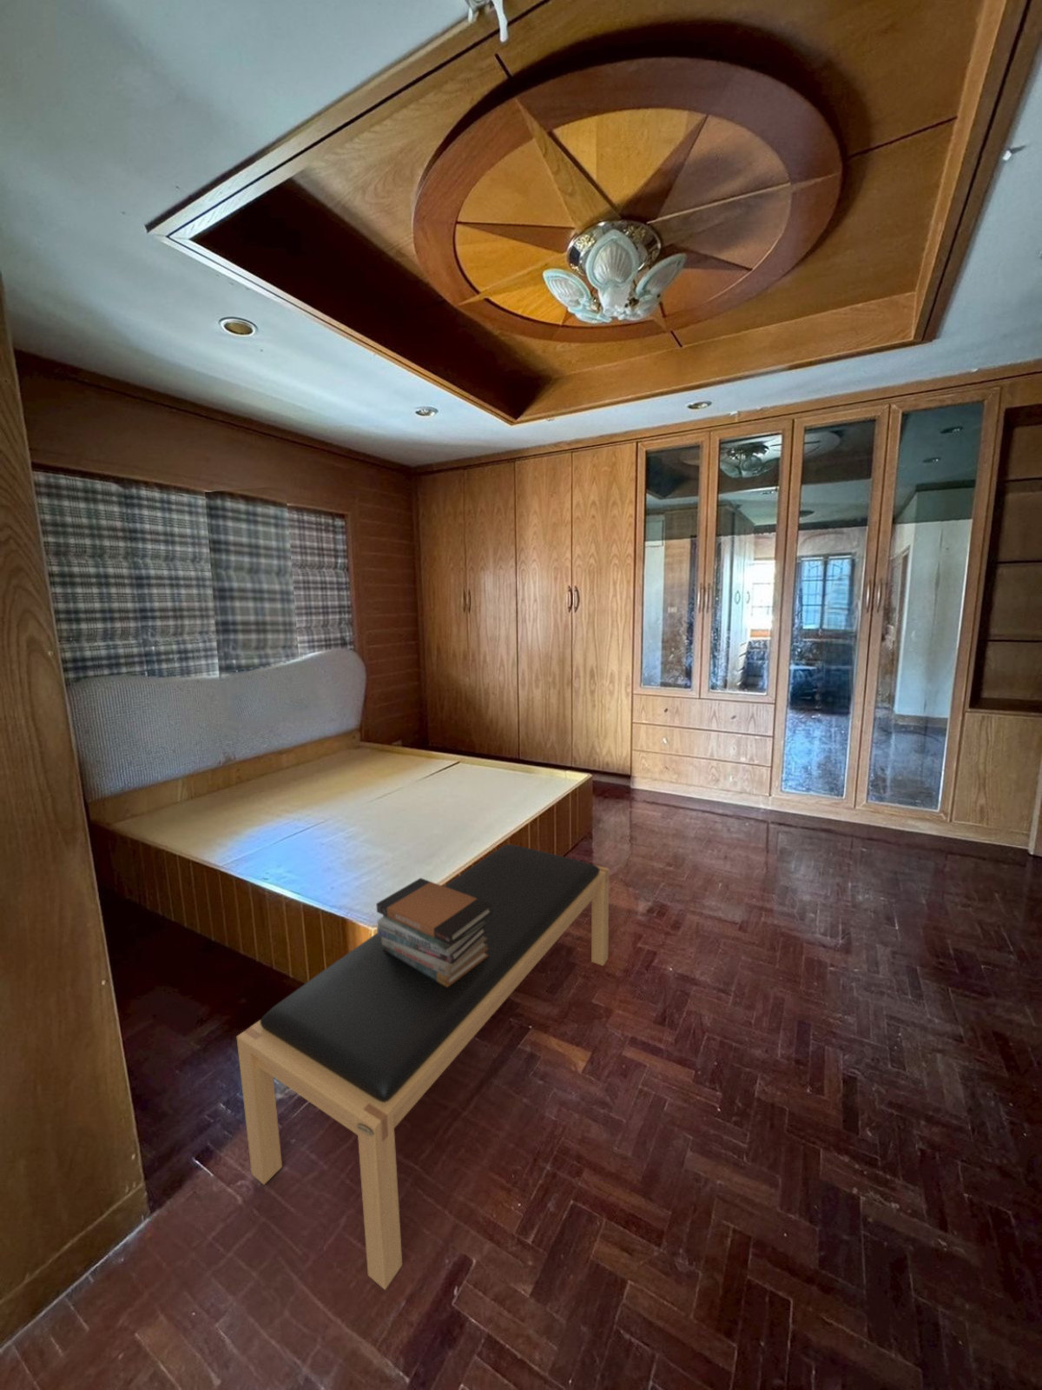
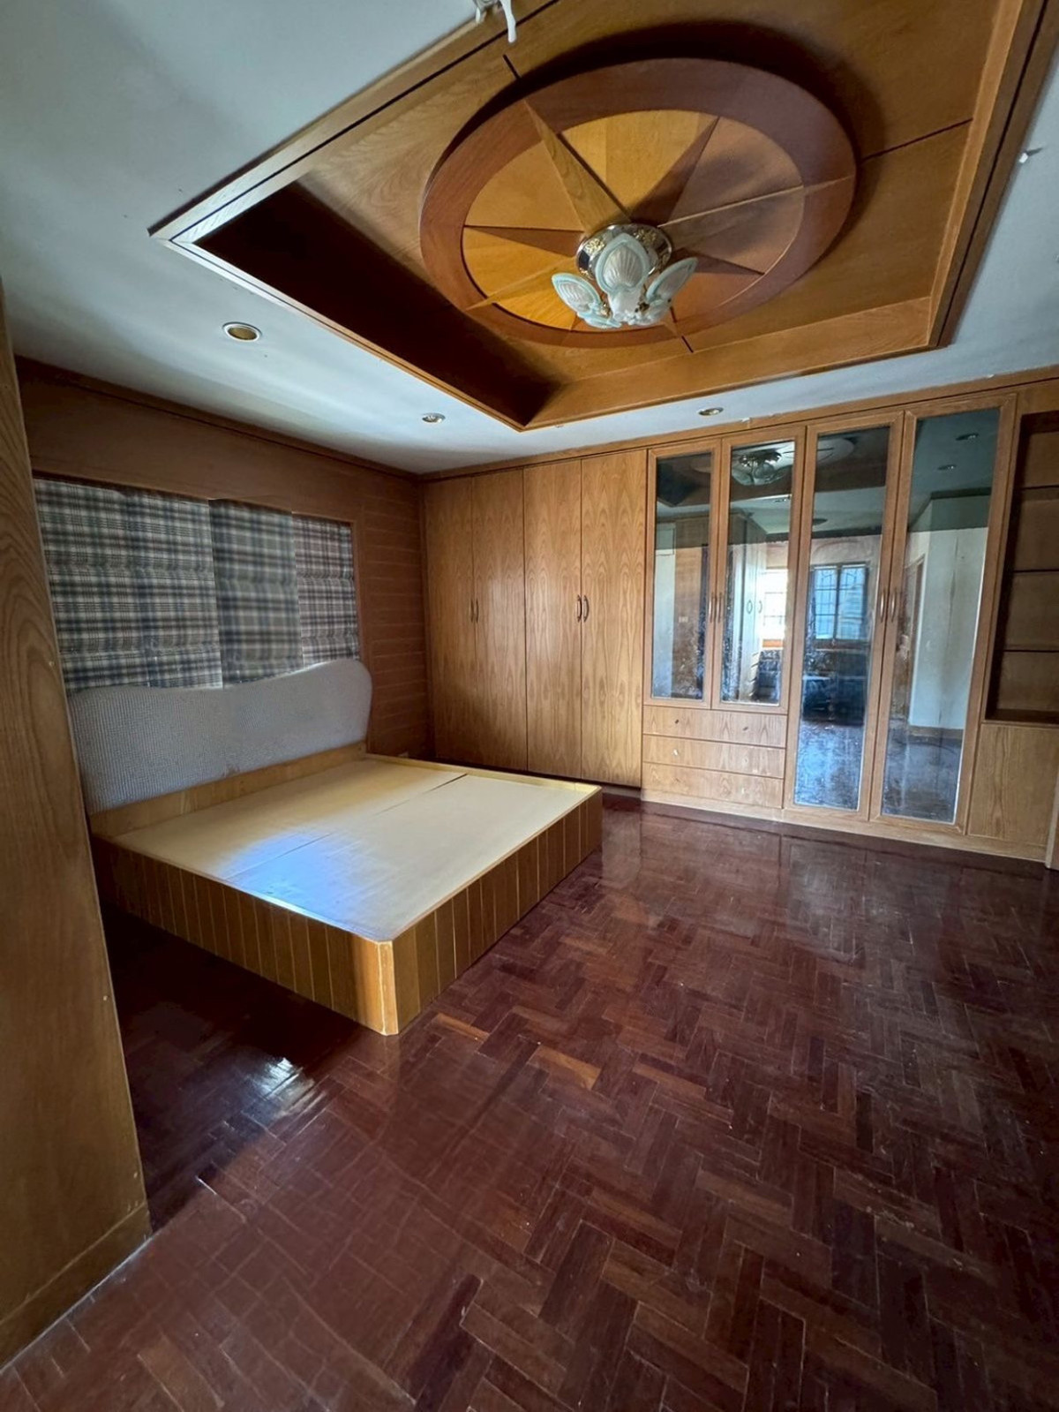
- book stack (433, 928)
- bench (468, 981)
